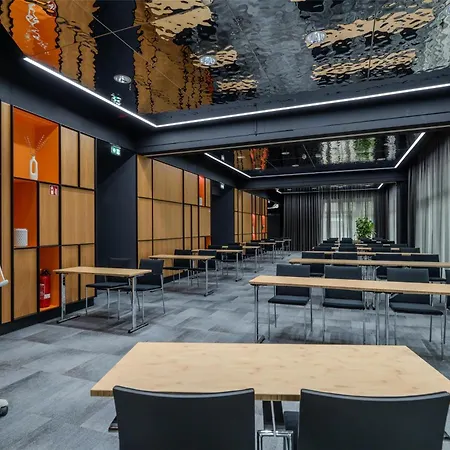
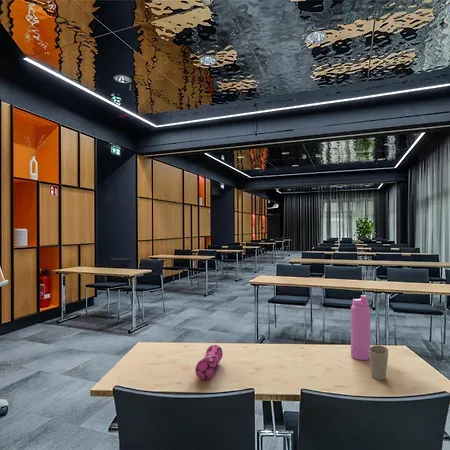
+ pencil case (210, 360)
+ cup (378, 362)
+ water bottle (360, 326)
